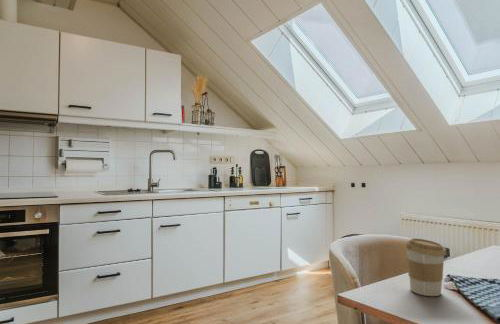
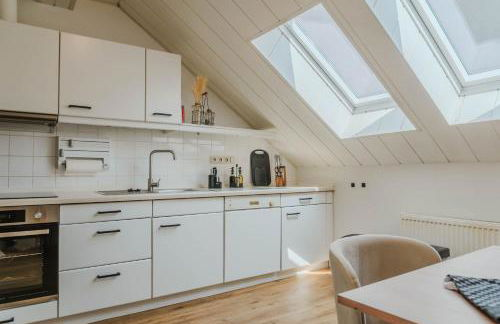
- coffee cup (425, 265)
